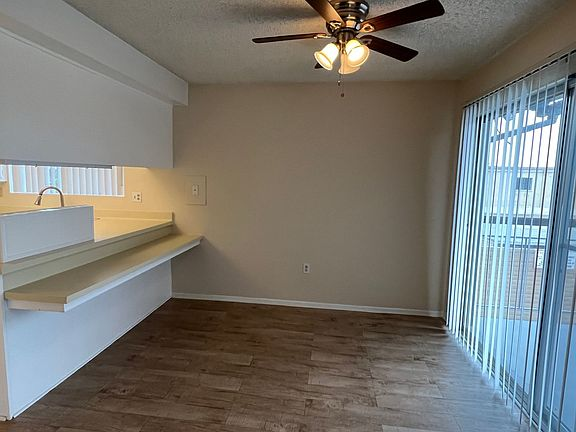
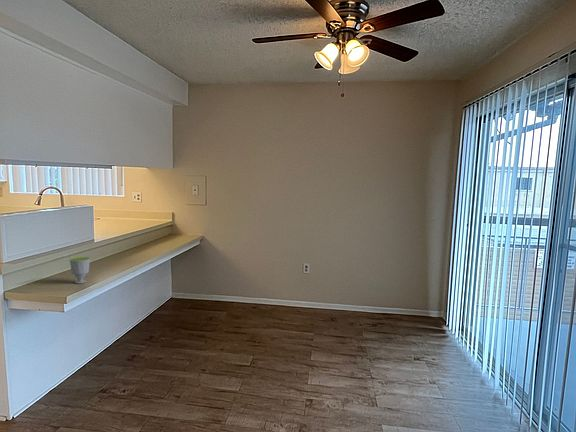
+ cup (80, 270)
